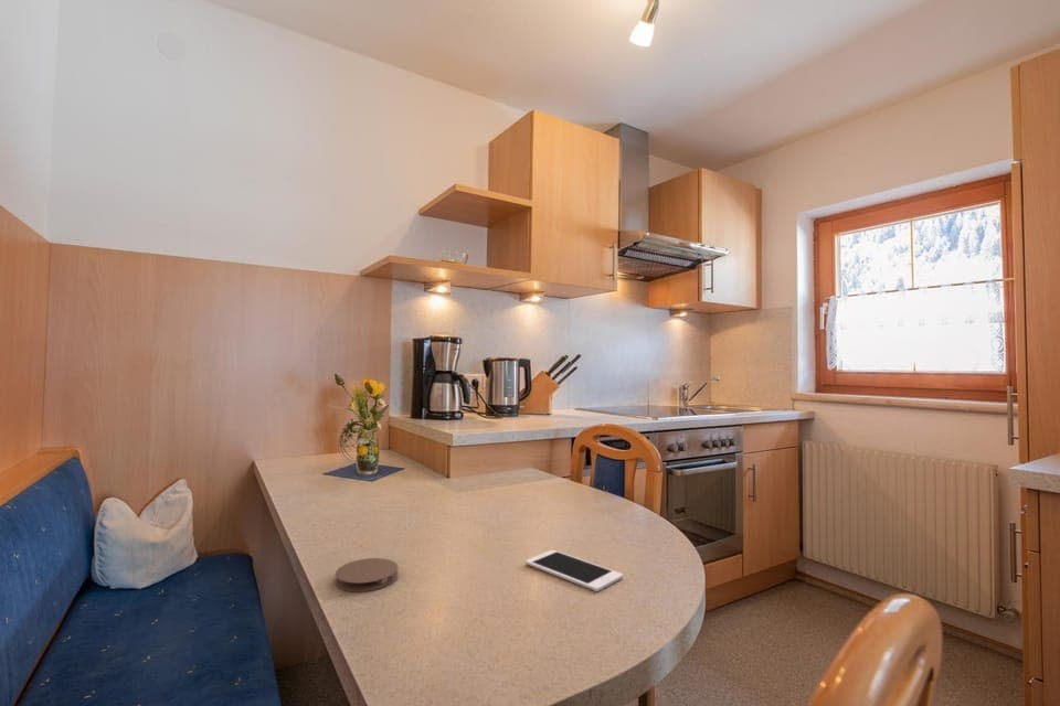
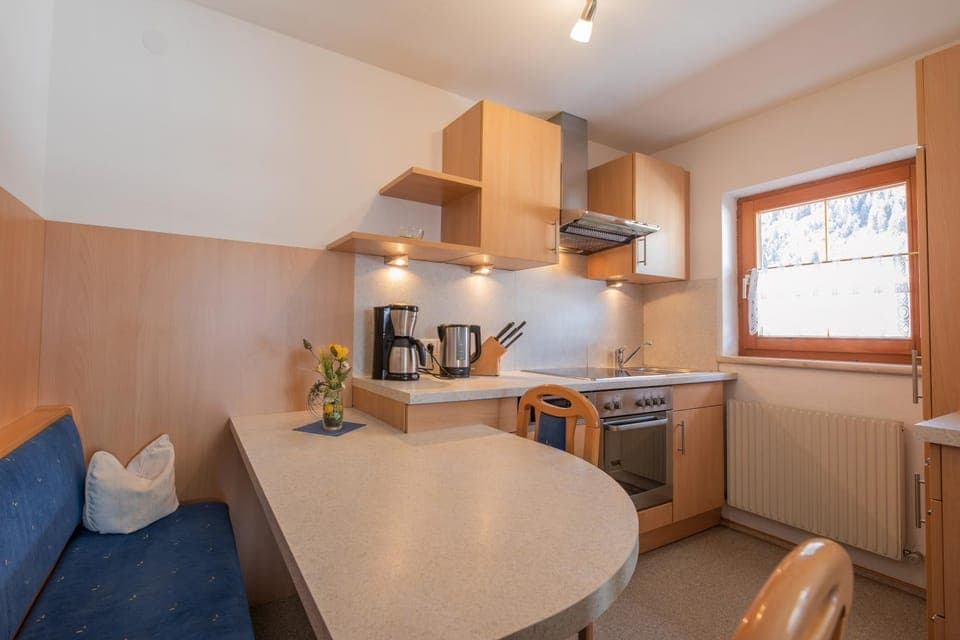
- cell phone (572, 568)
- coaster (367, 574)
